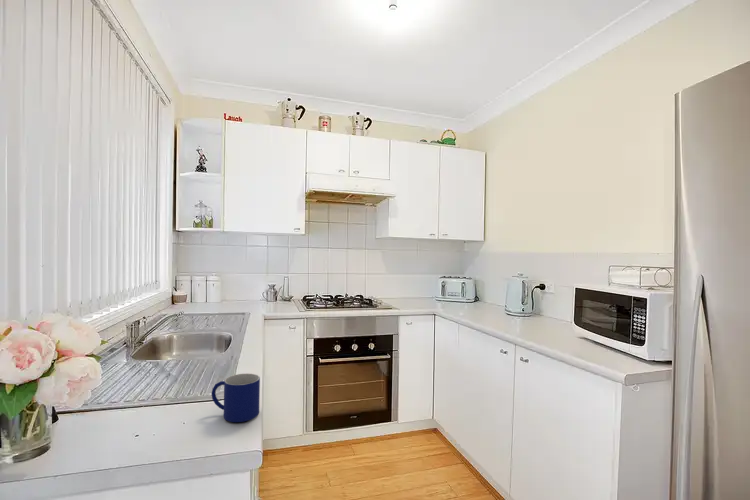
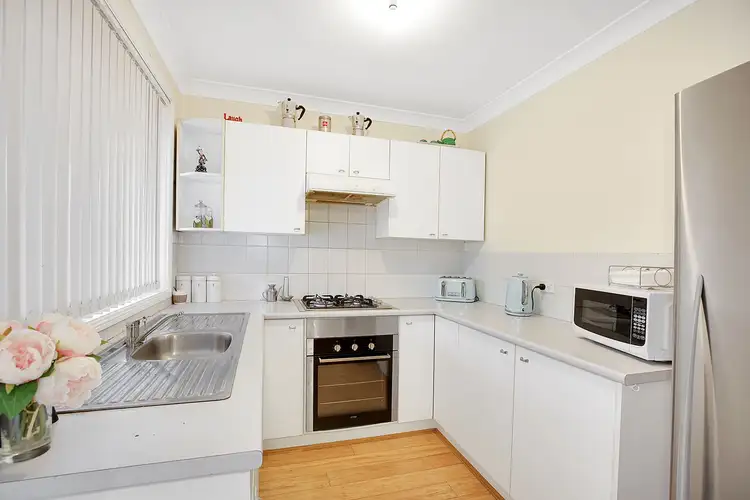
- mug (234, 396)
